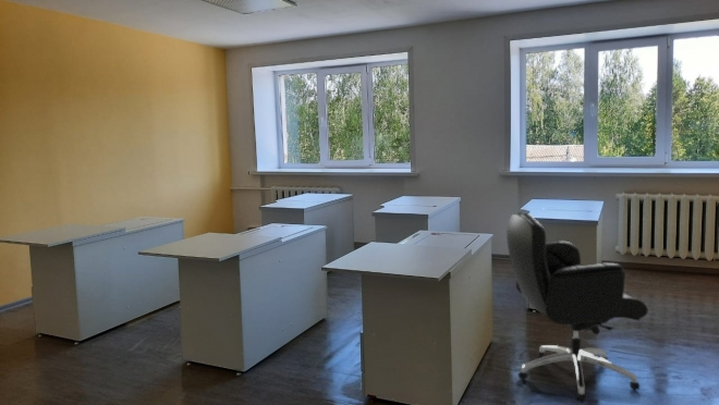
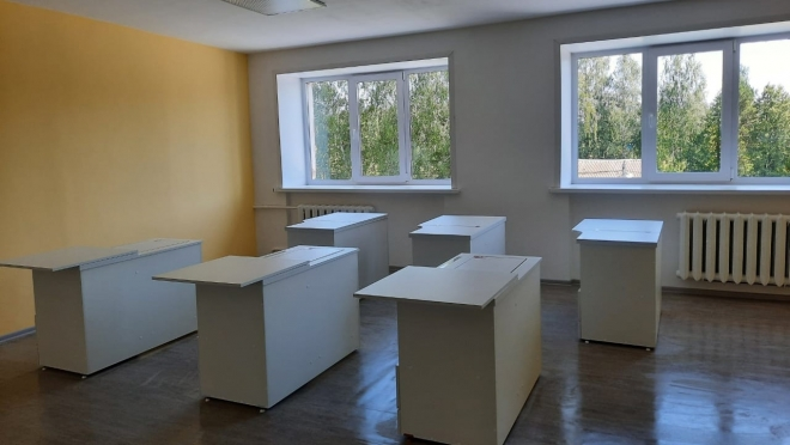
- office chair (569, 295)
